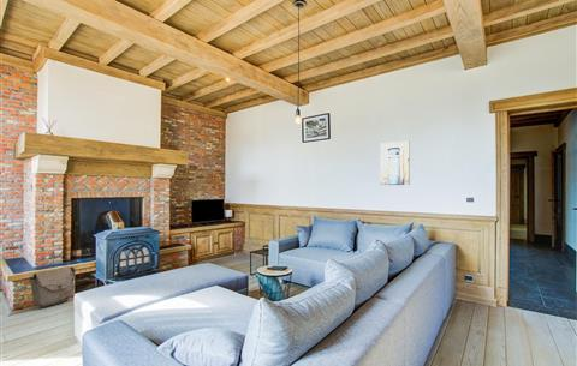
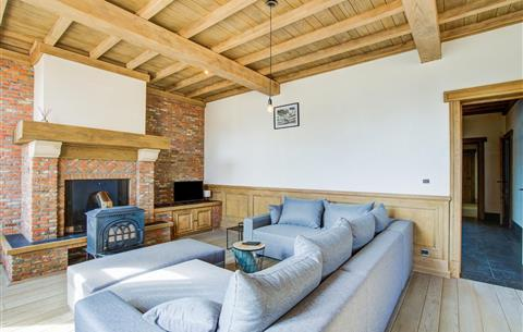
- bag (53, 287)
- wall art (394, 163)
